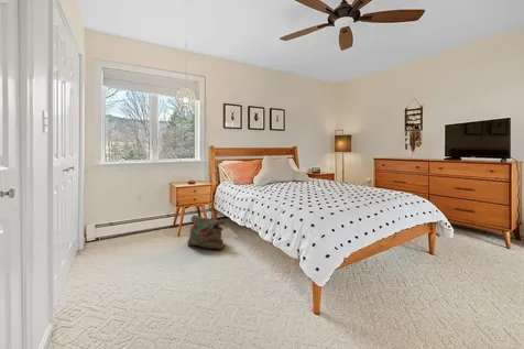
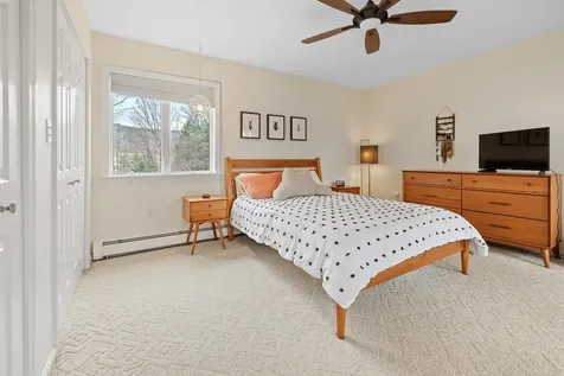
- bag (206, 231)
